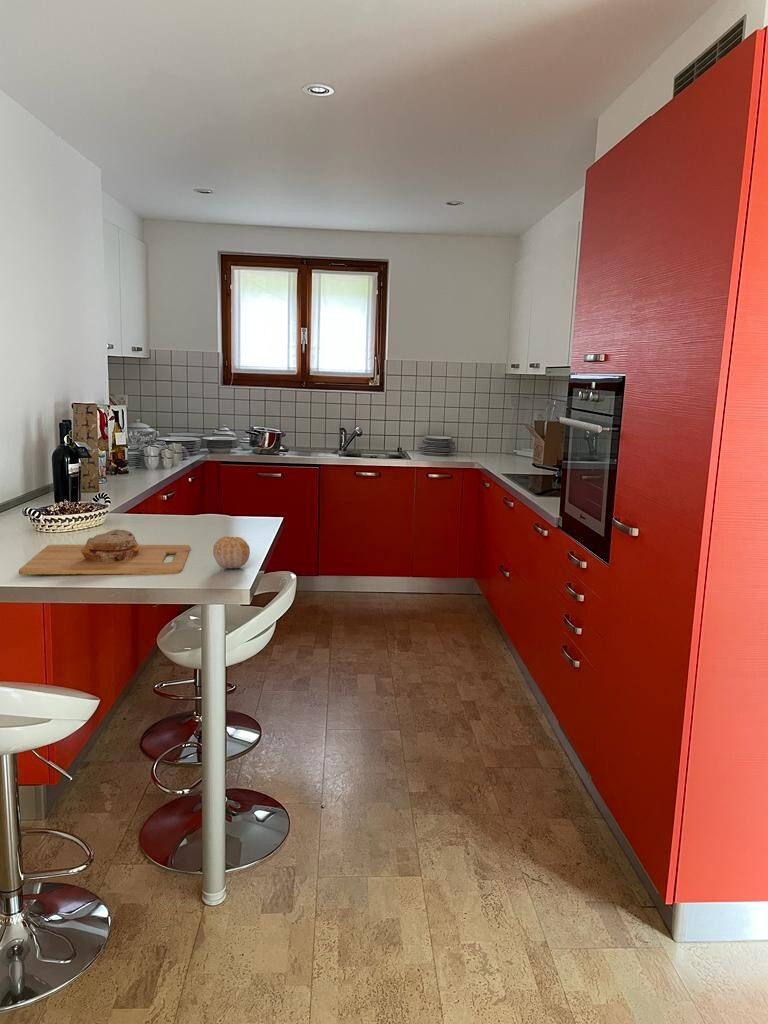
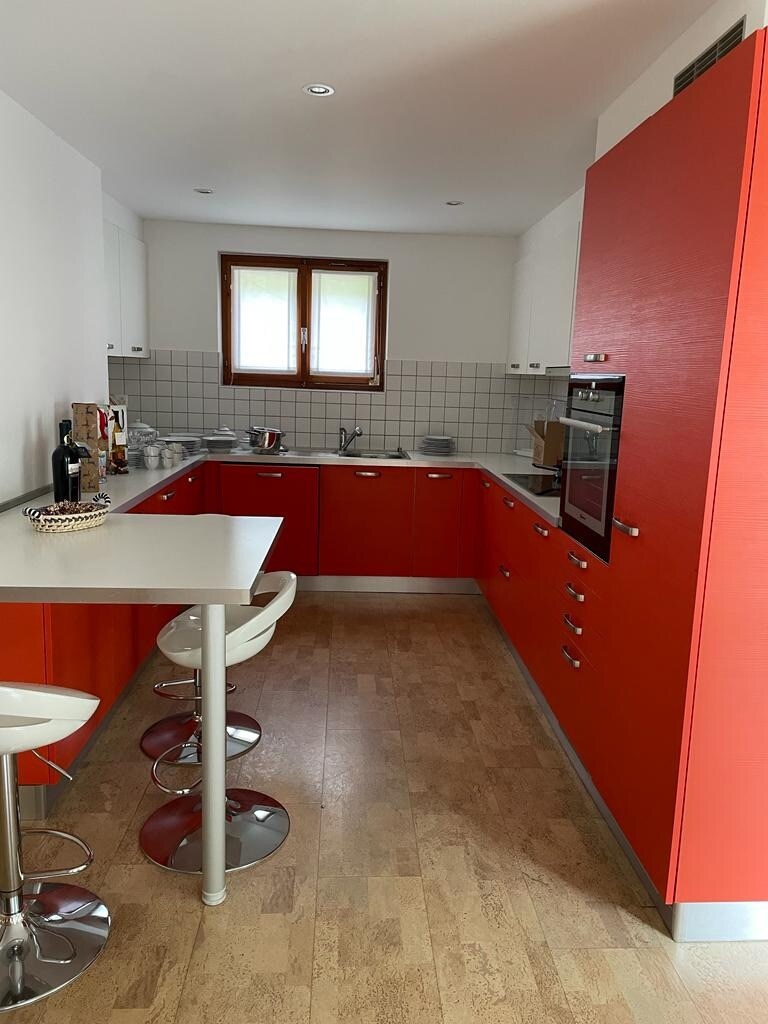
- fruit (231, 552)
- cutting board (111, 546)
